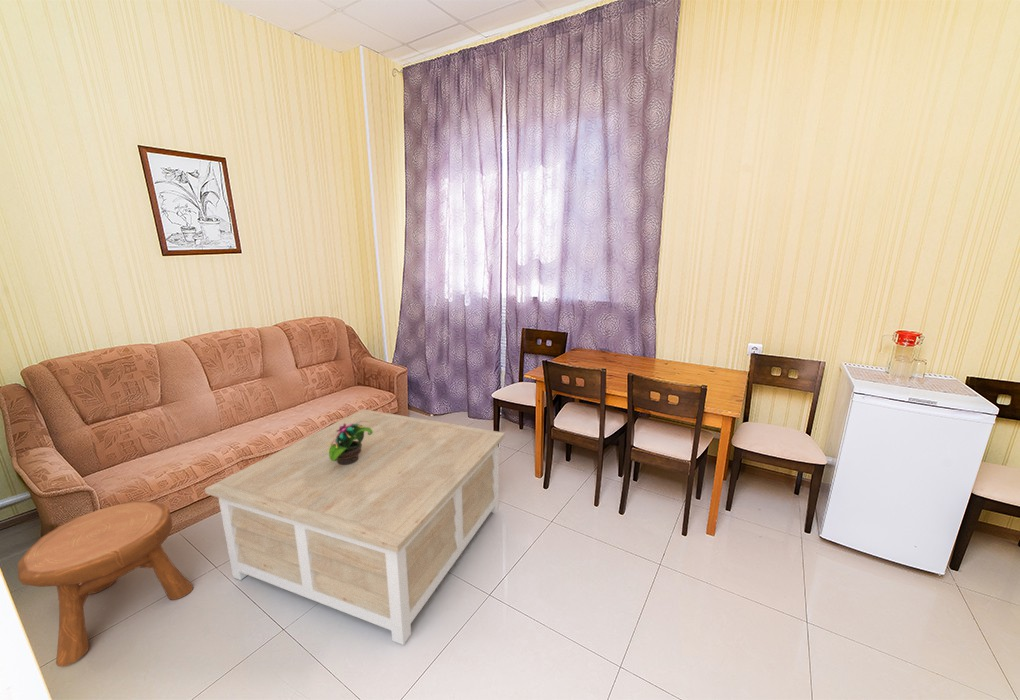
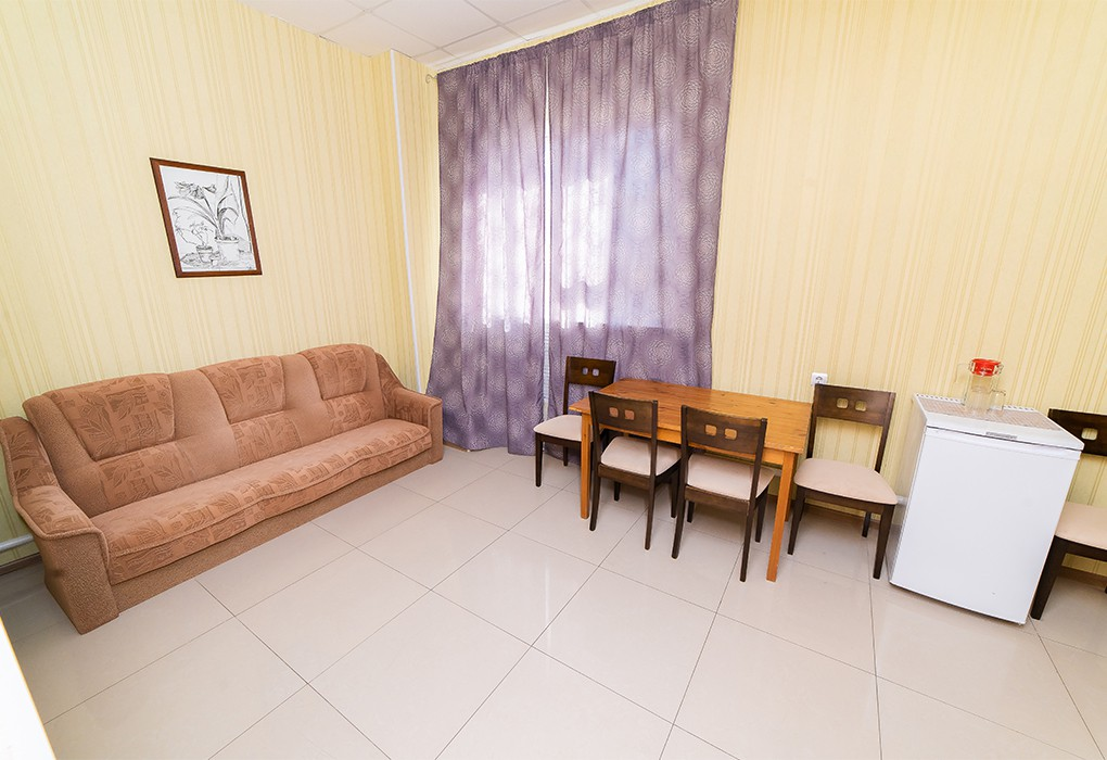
- potted flower (351, 442)
- coffee table (378, 498)
- stool (105, 567)
